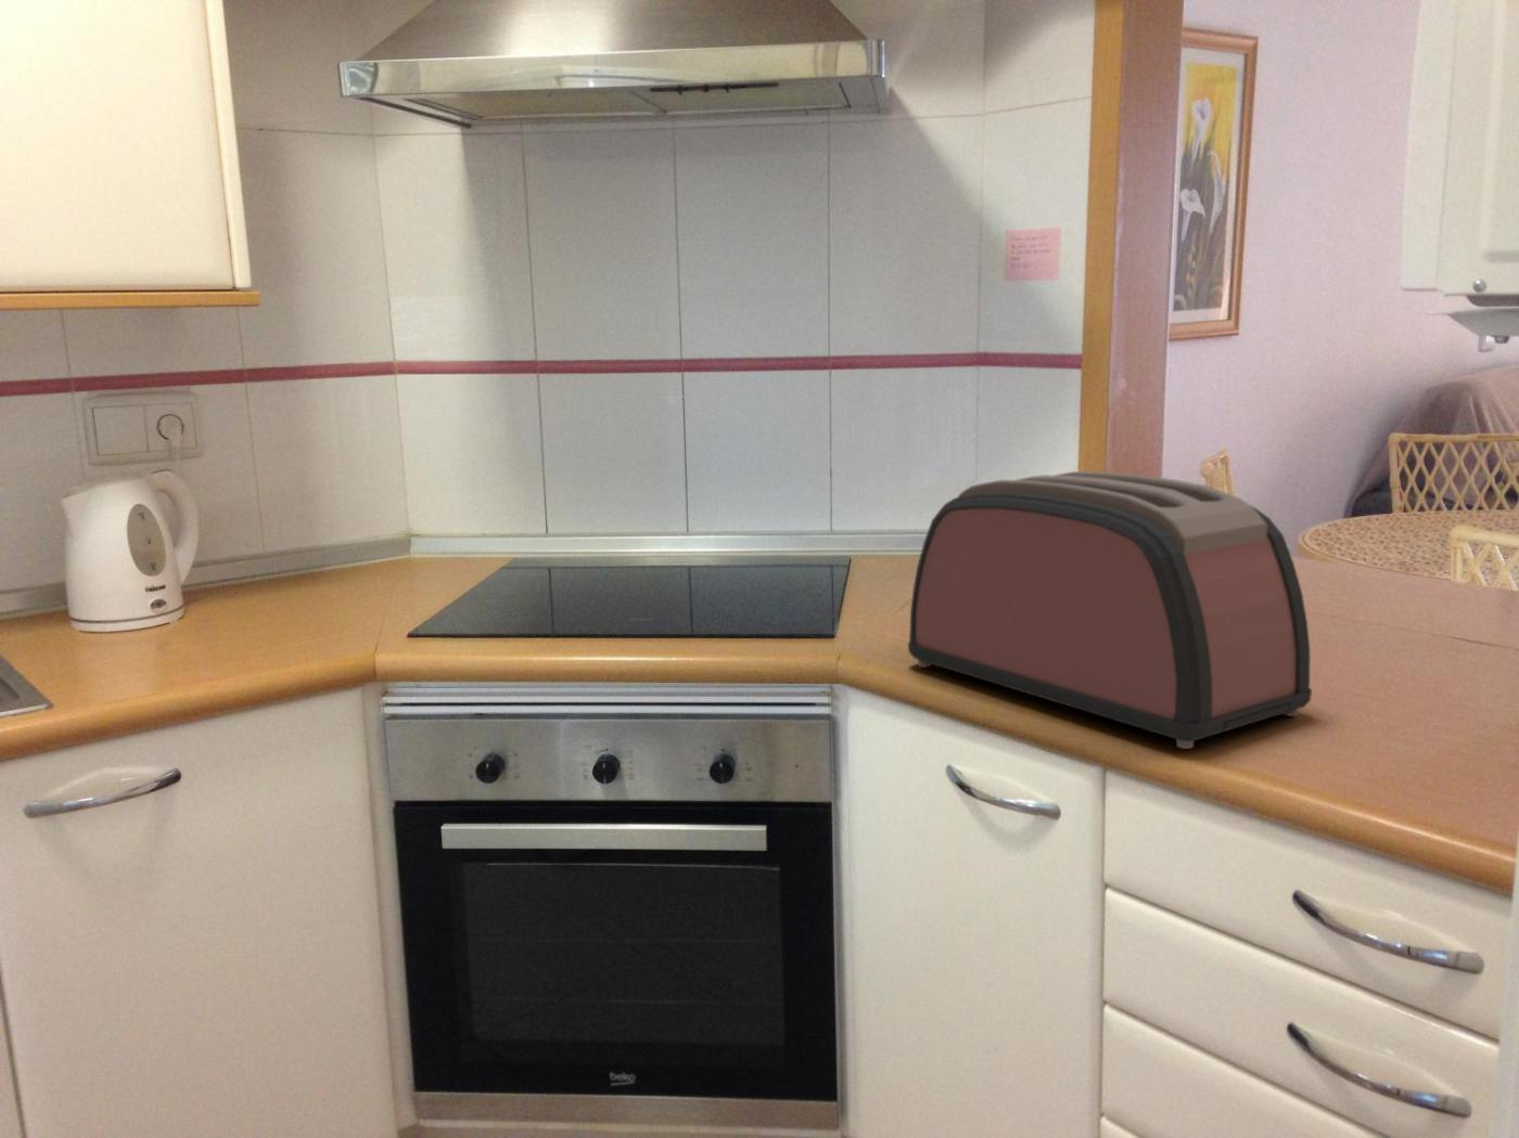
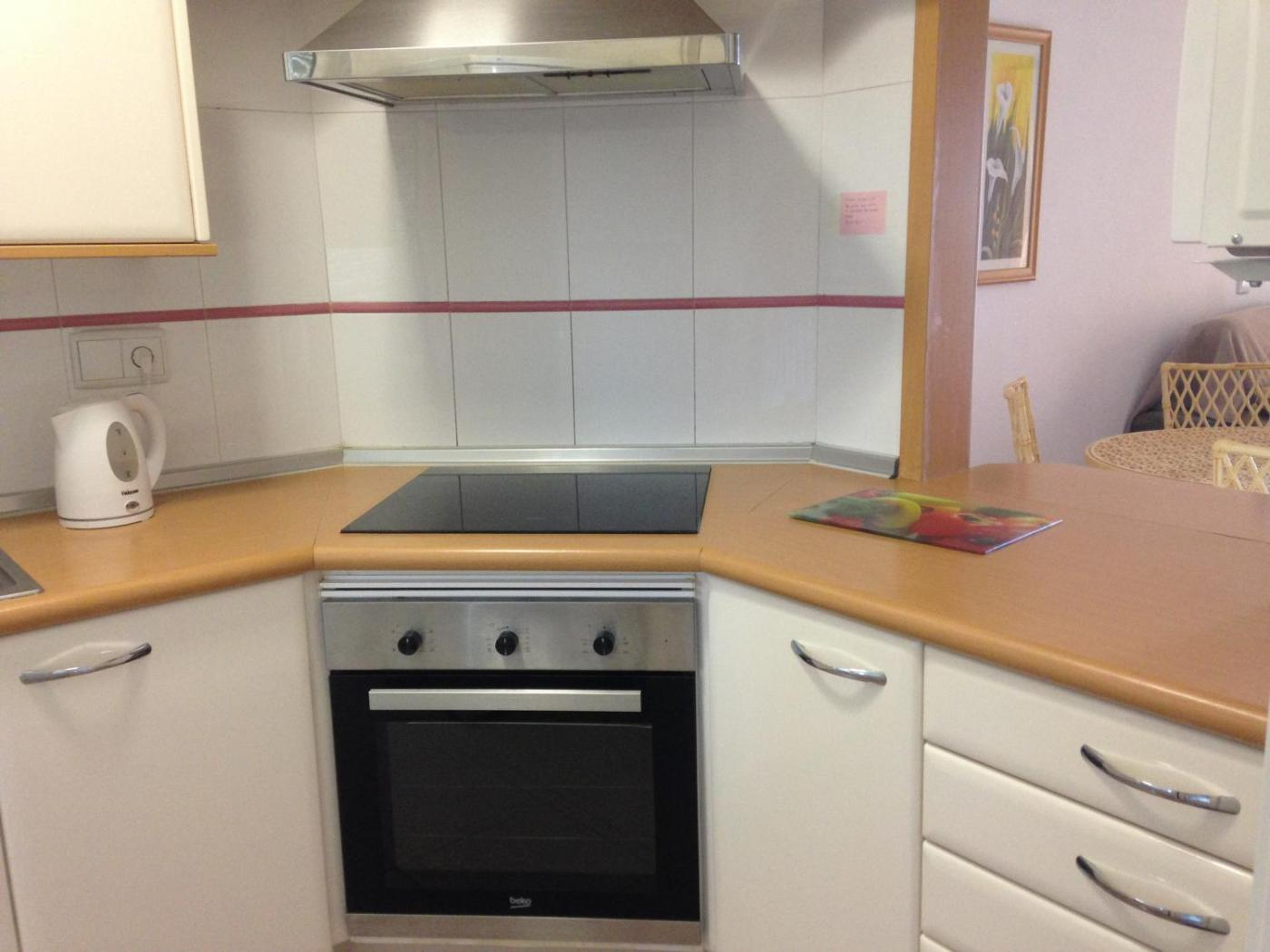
- toaster (1086, 583)
